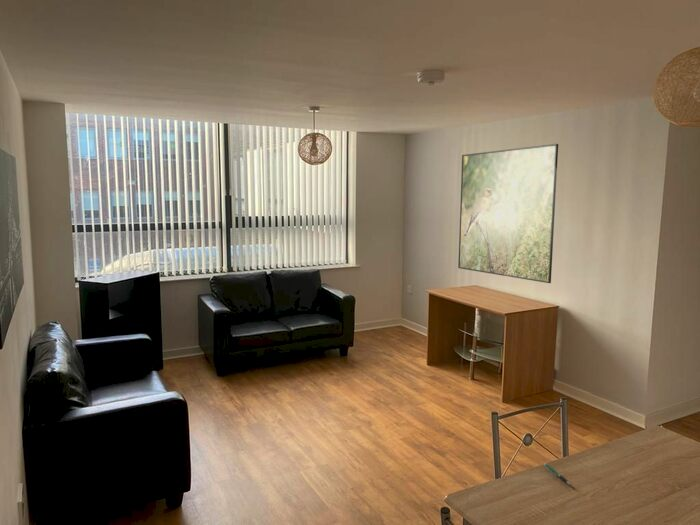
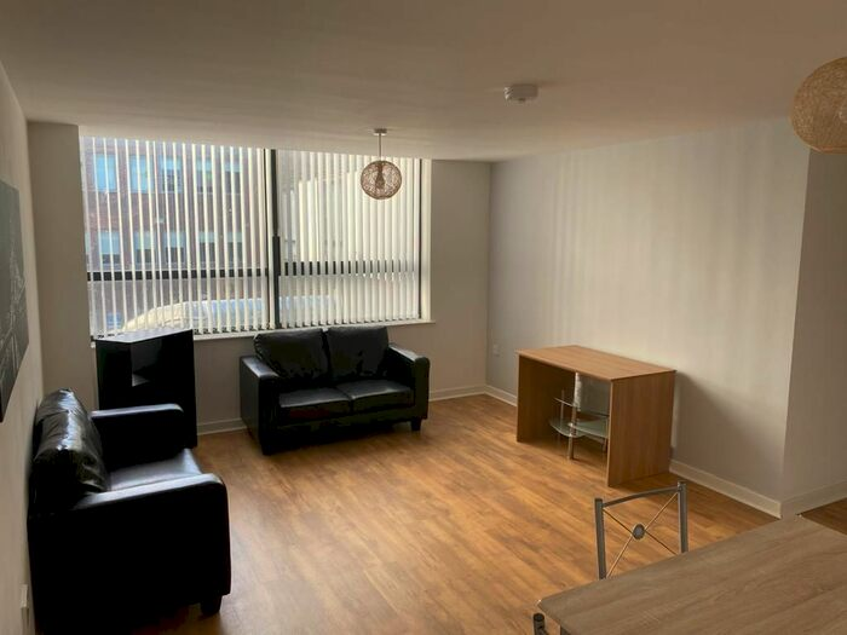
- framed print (502, 213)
- pen (556, 473)
